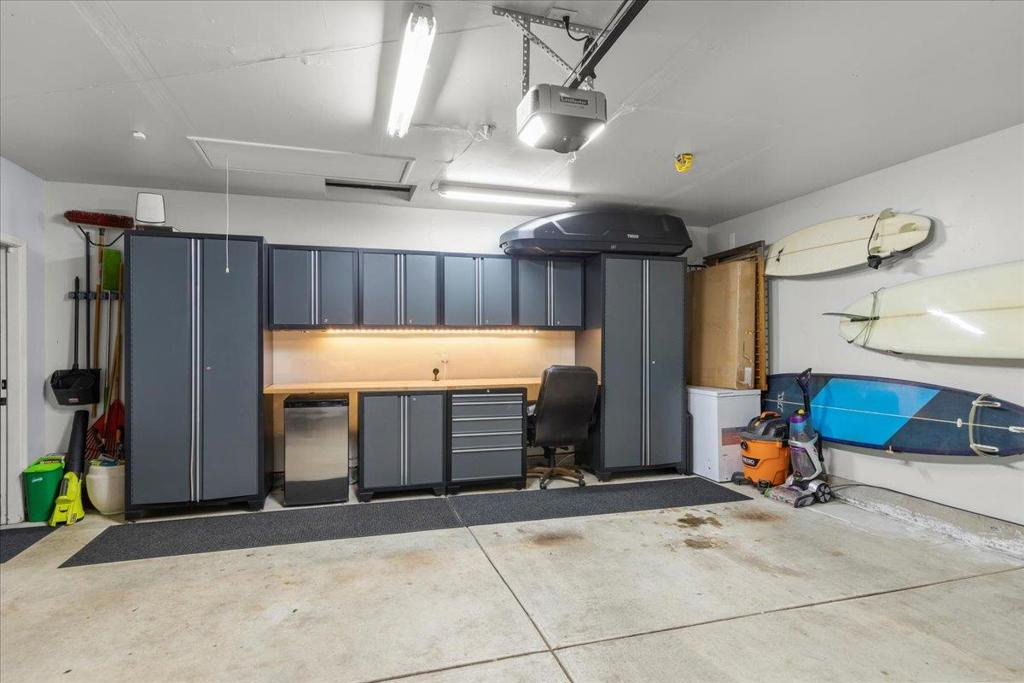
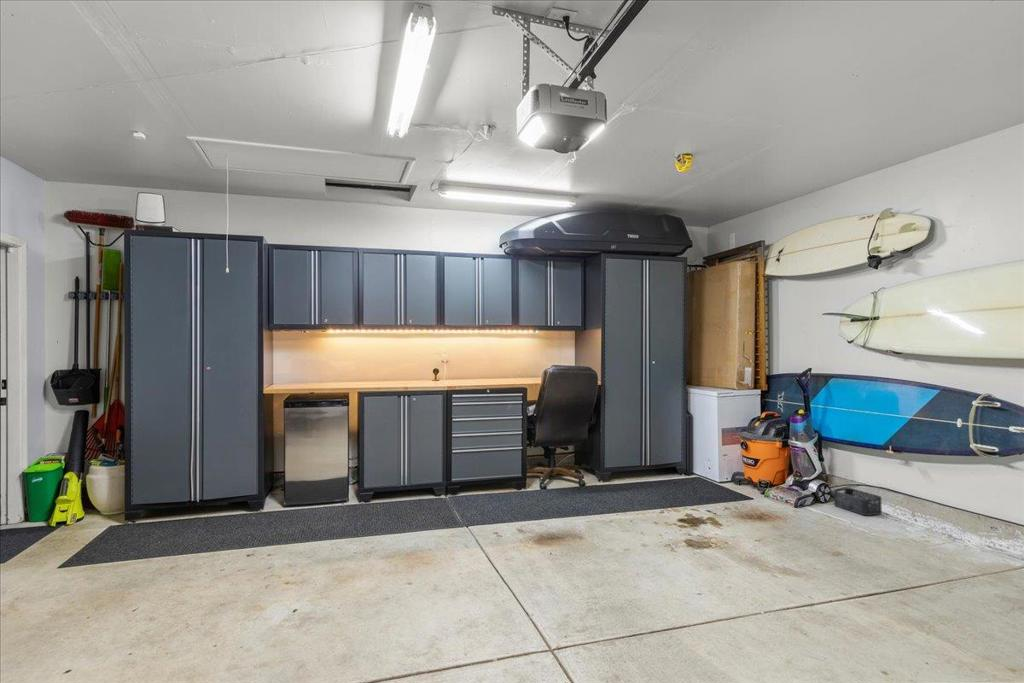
+ storage bin (857, 501)
